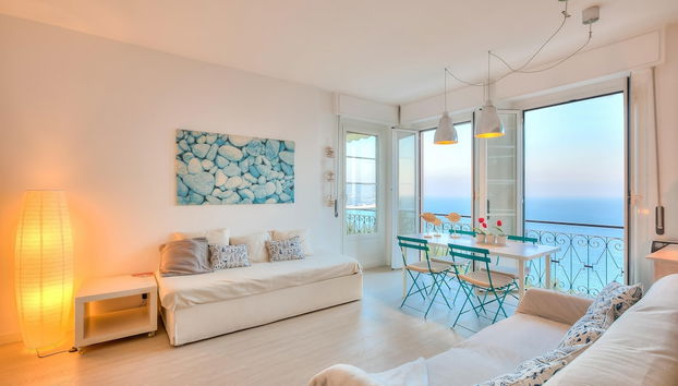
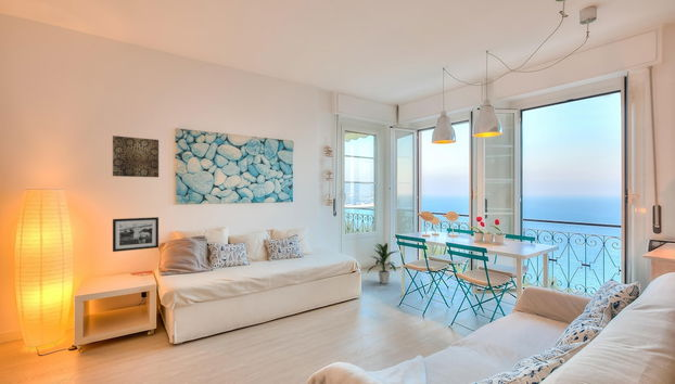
+ wall art (136, 157)
+ picture frame (136, 233)
+ indoor plant (382, 261)
